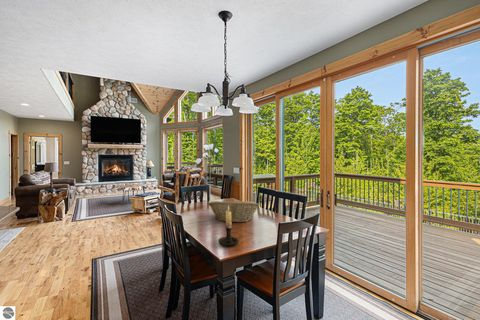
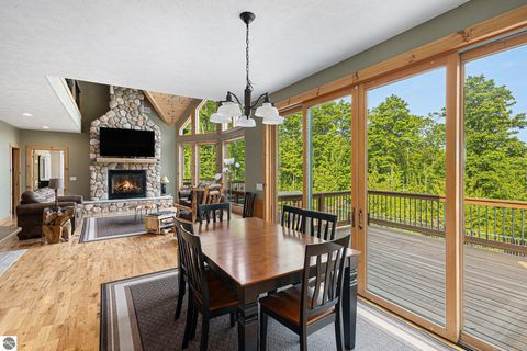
- fruit basket (233, 208)
- candle holder (228, 223)
